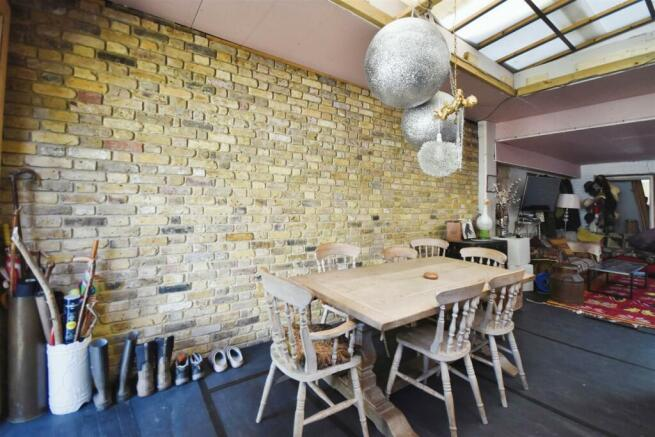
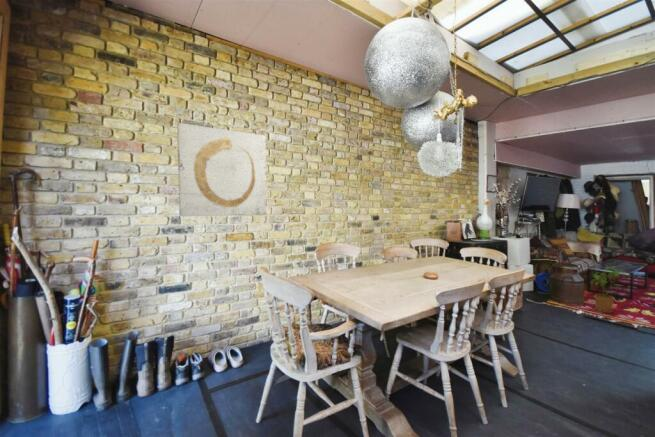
+ house plant (604, 288)
+ wall art (225, 172)
